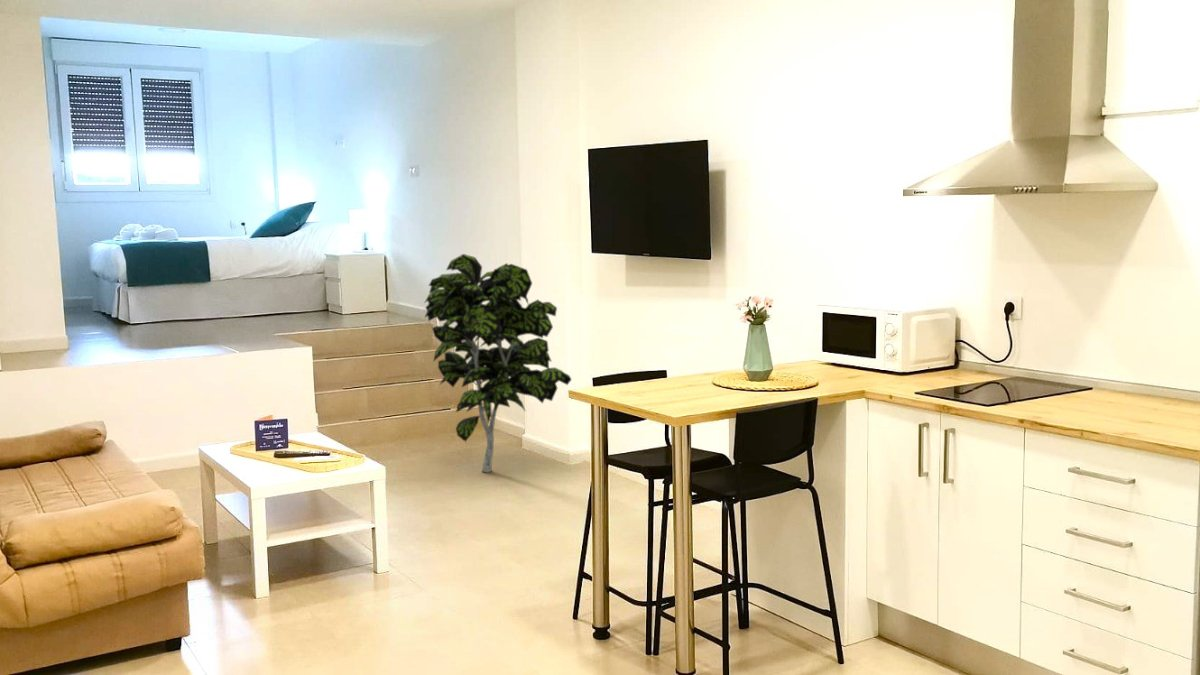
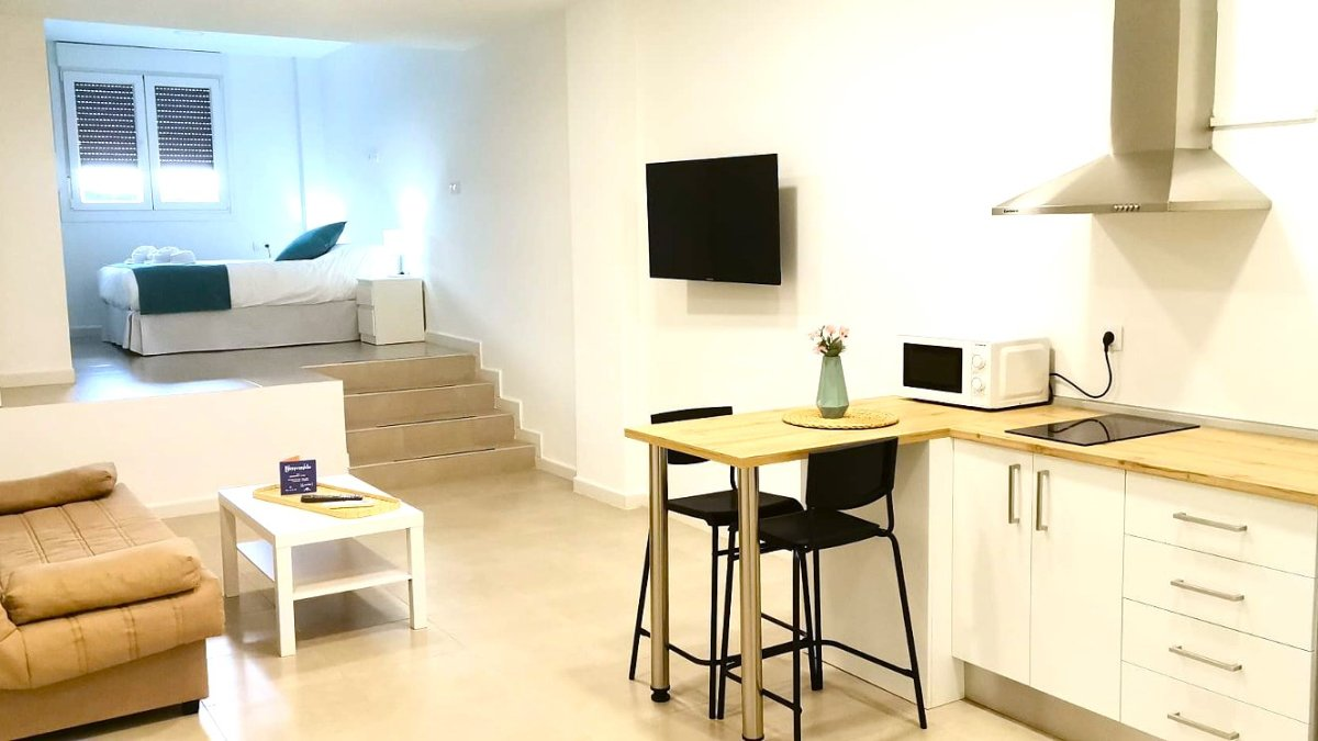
- indoor plant (495, 364)
